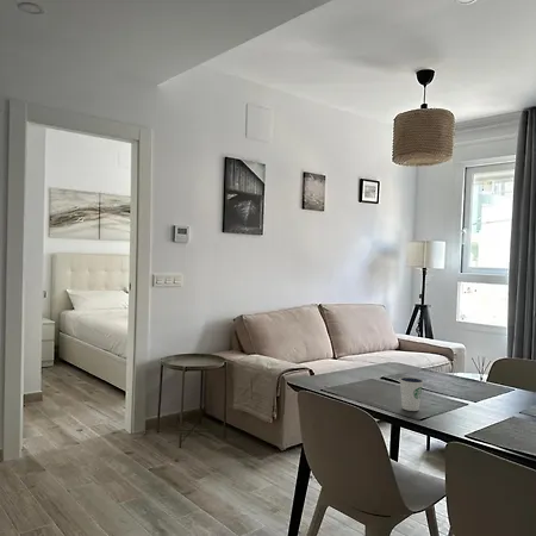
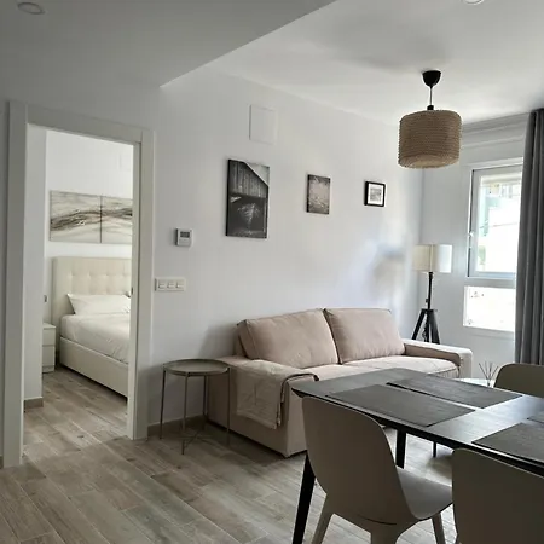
- dixie cup (411, 394)
